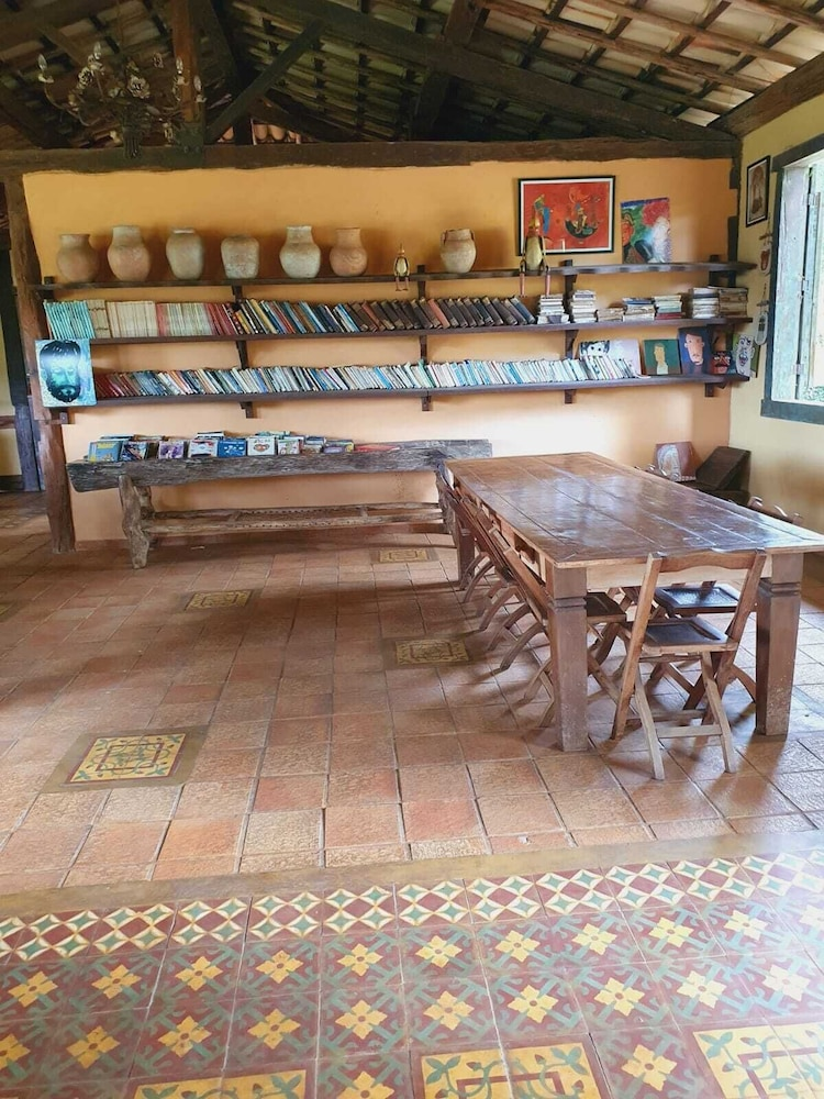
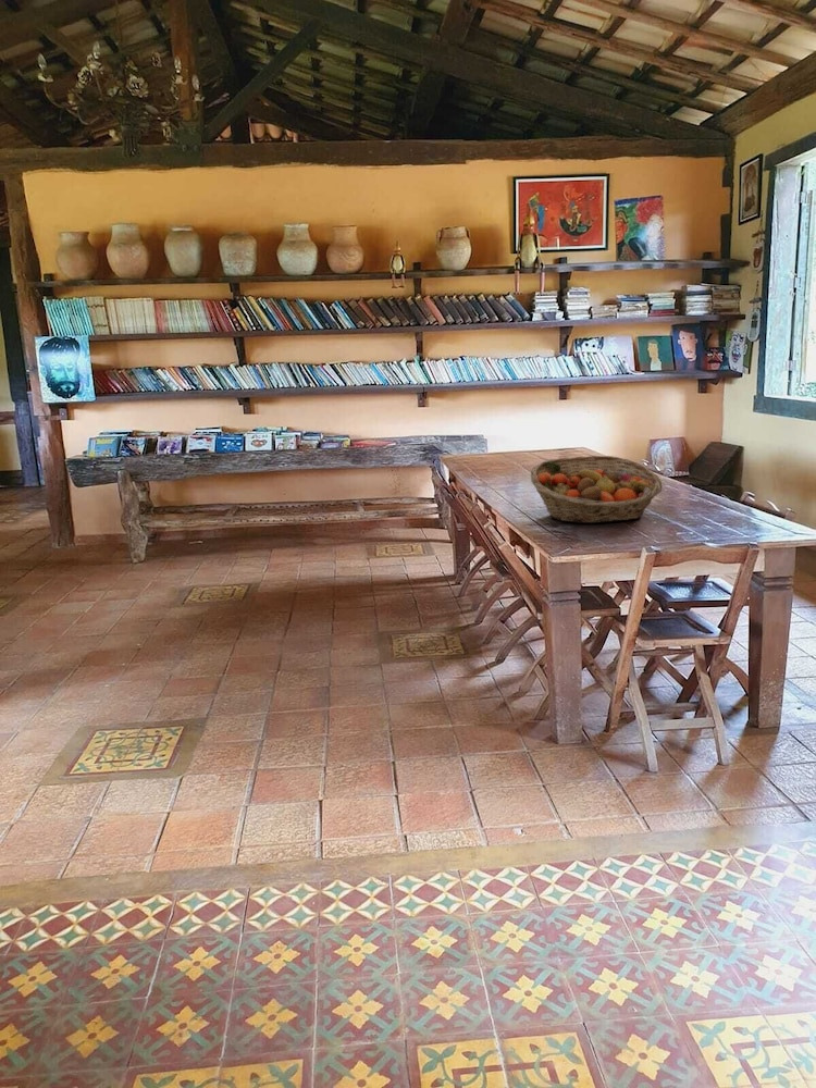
+ fruit basket (594, 489)
